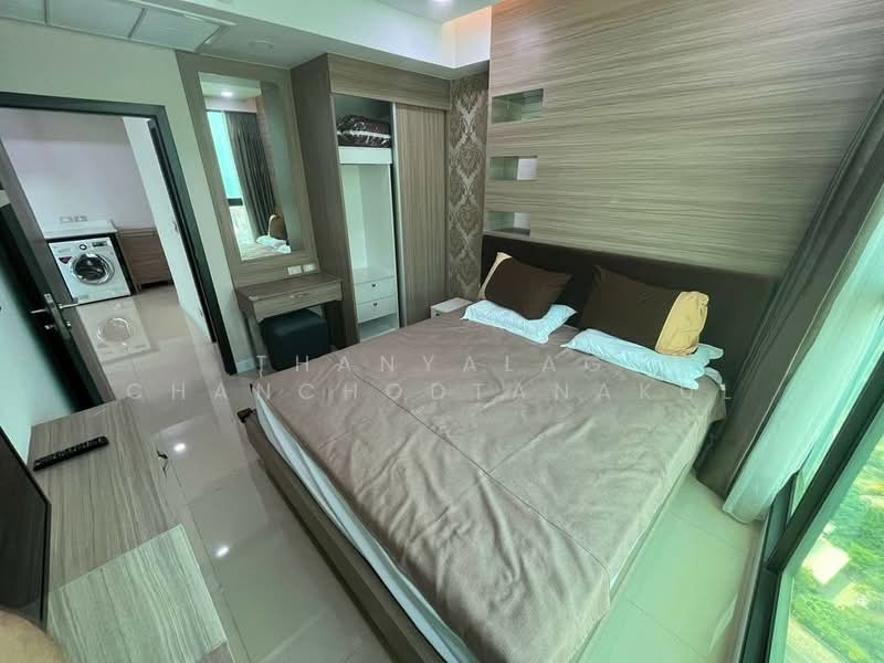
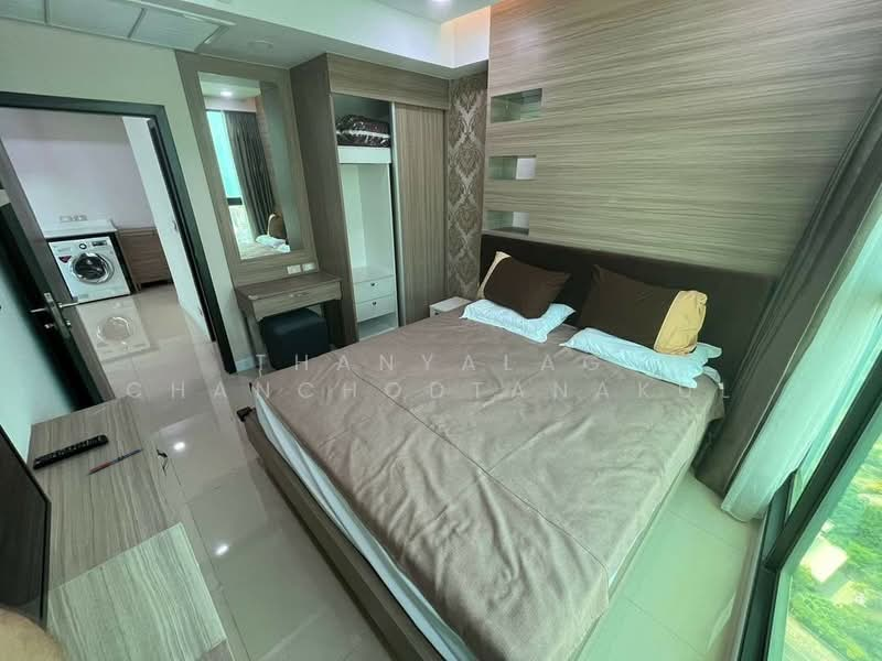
+ pen (117, 458)
